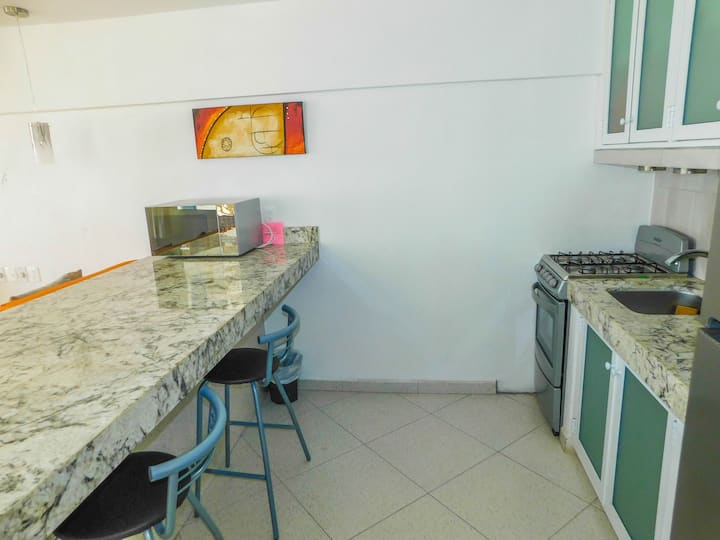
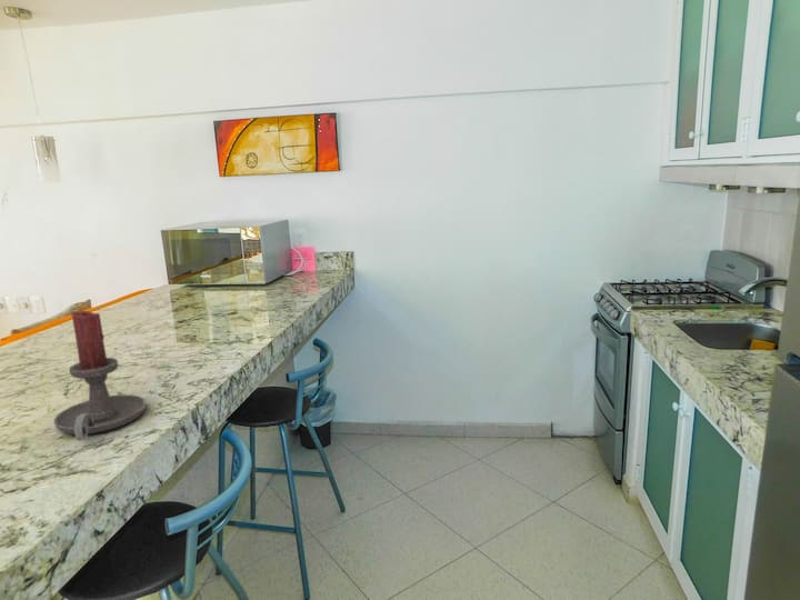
+ candle holder (90, 370)
